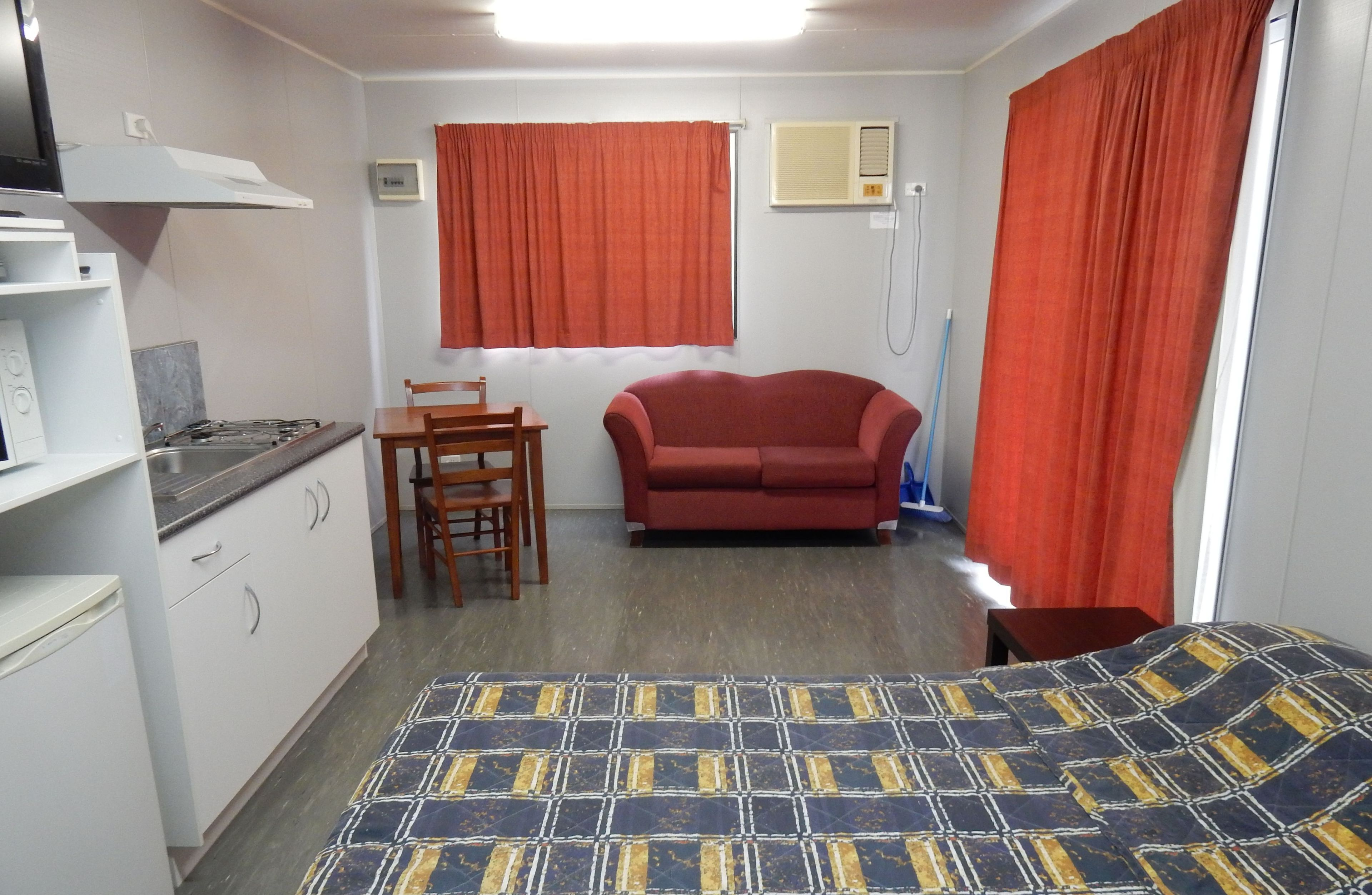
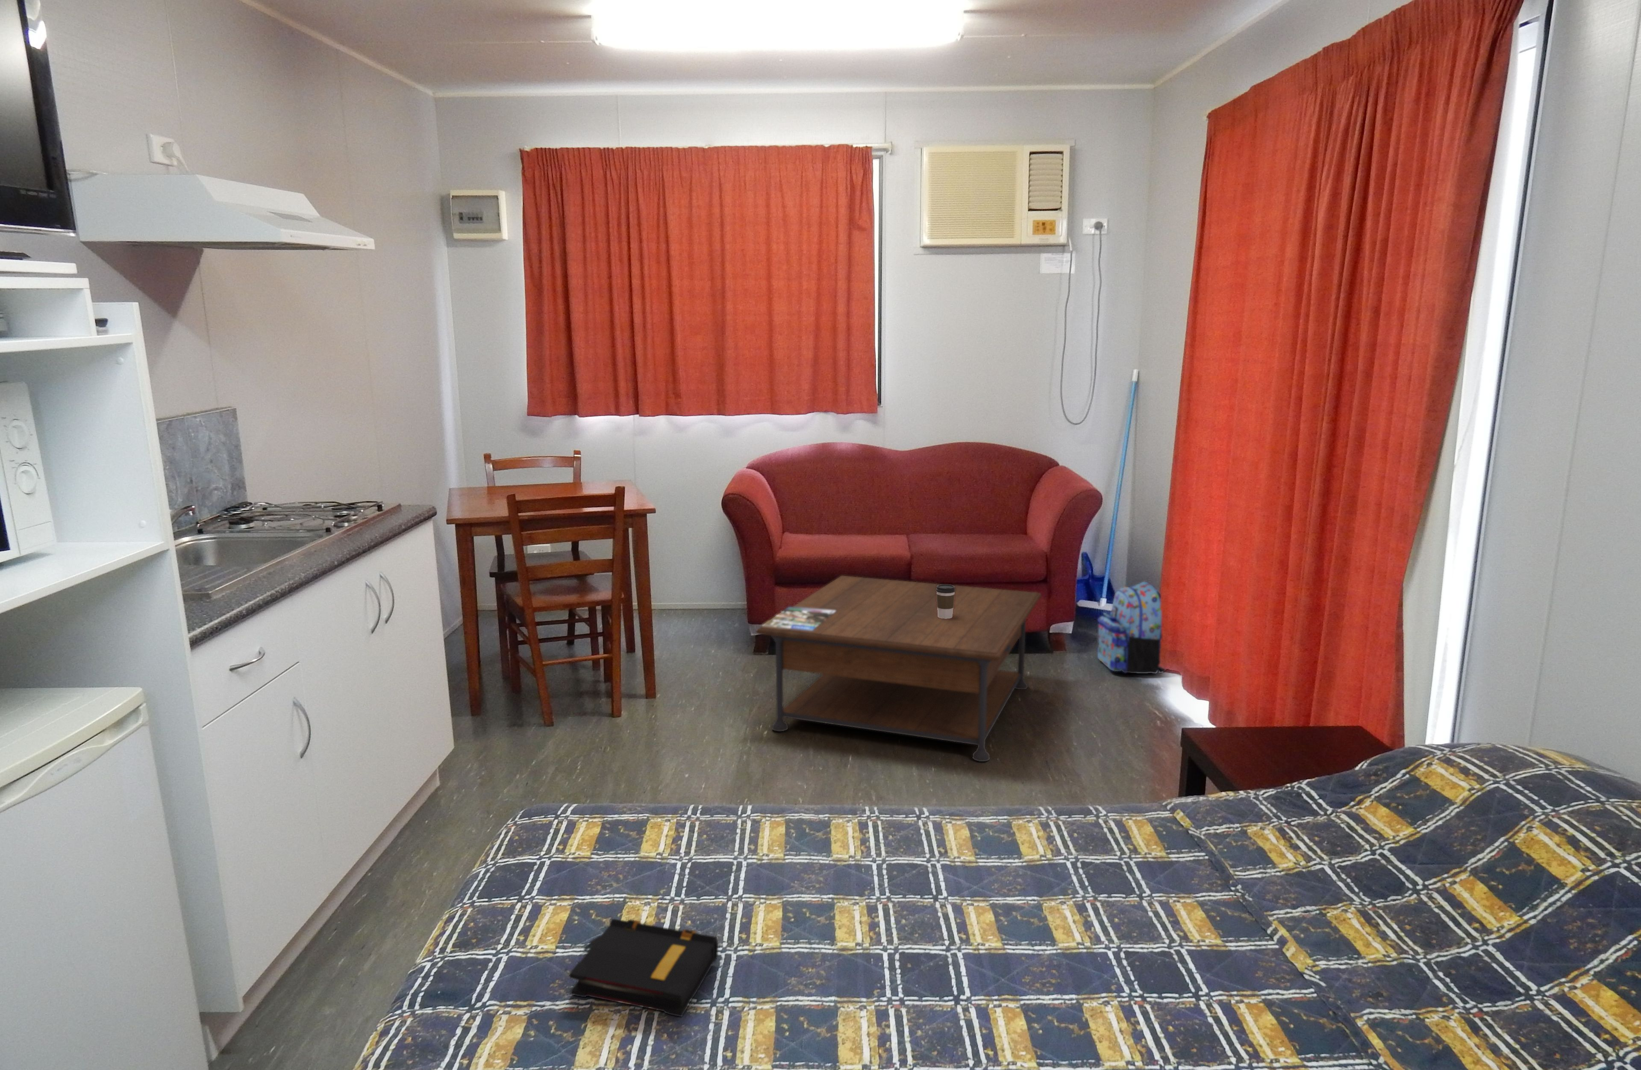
+ backpack (1131, 625)
+ book (638, 959)
+ magazine (800, 617)
+ coffee table (908, 659)
+ coffee cup (945, 601)
